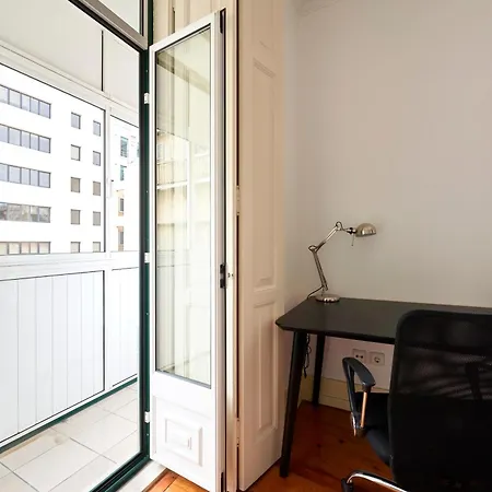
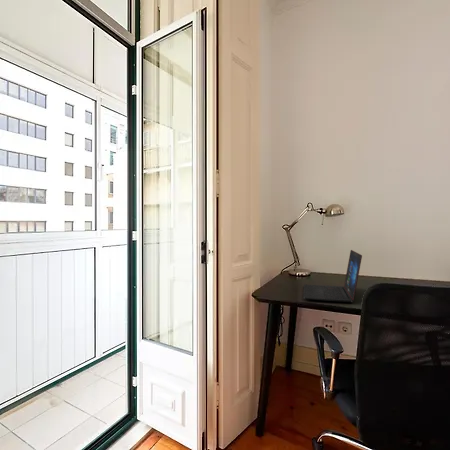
+ laptop (329, 286)
